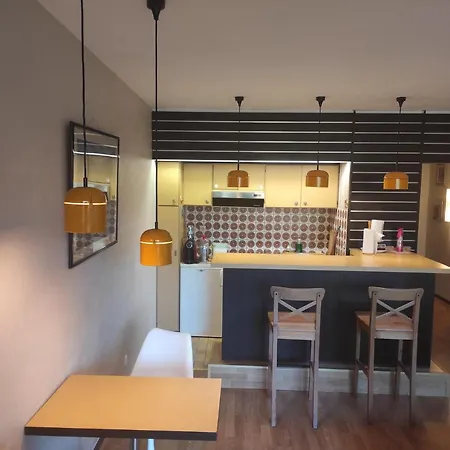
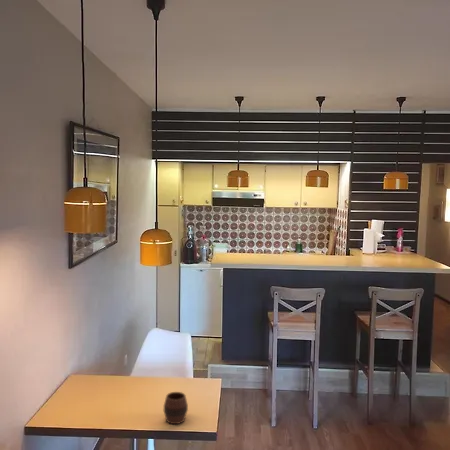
+ cup (175, 407)
